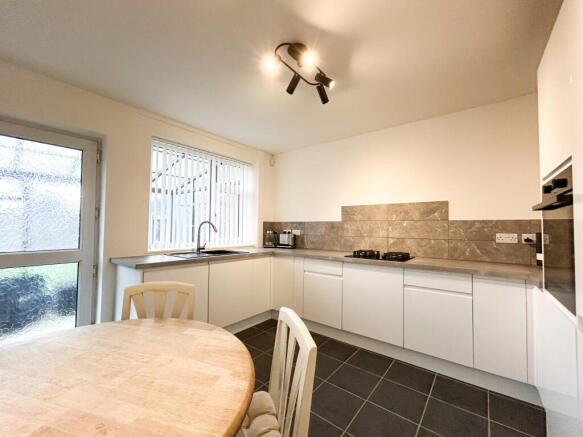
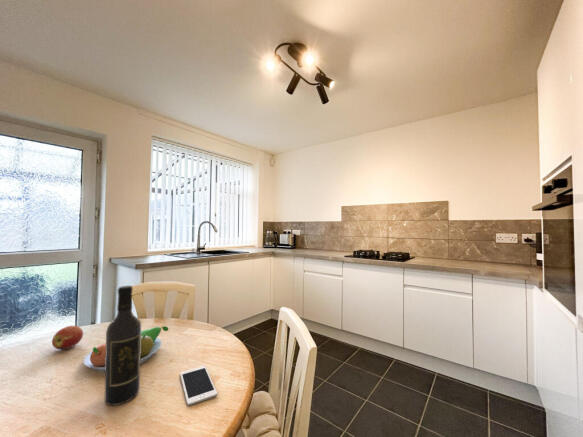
+ cell phone (197, 383)
+ apple (68, 336)
+ fruit bowl (141, 343)
+ wine bottle (123, 341)
